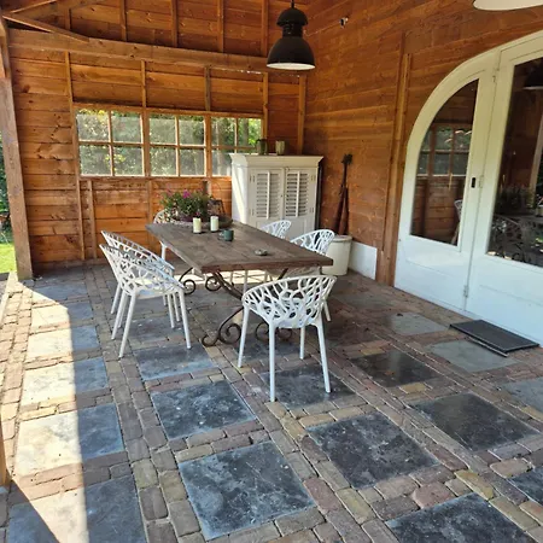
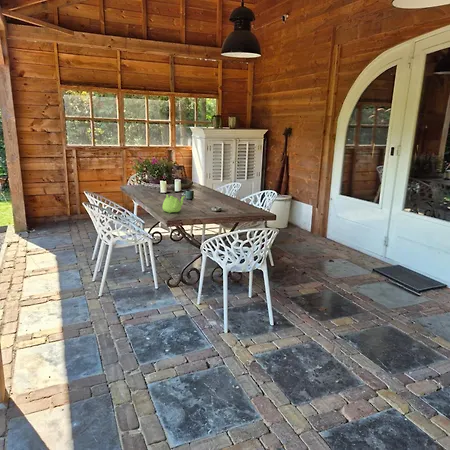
+ teapot (174, 203)
